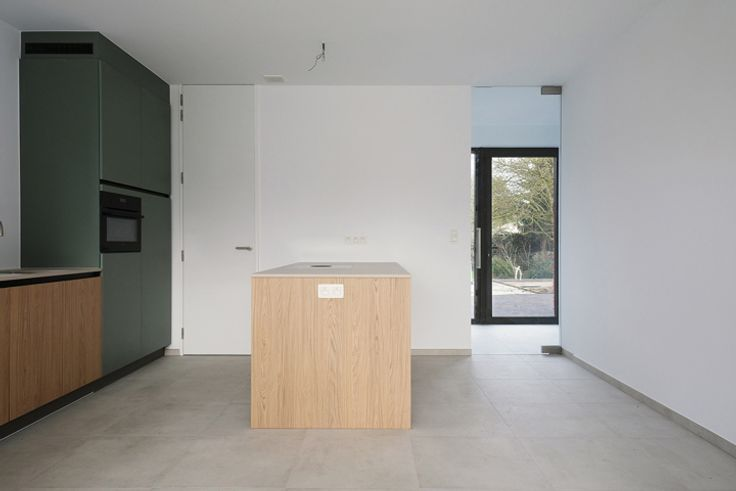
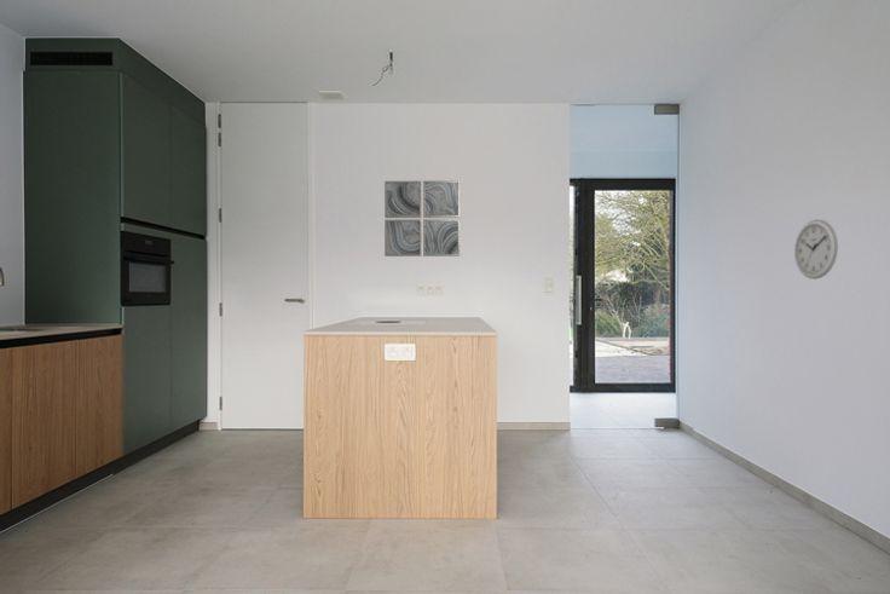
+ wall art (423, 219)
+ wall clock (813, 249)
